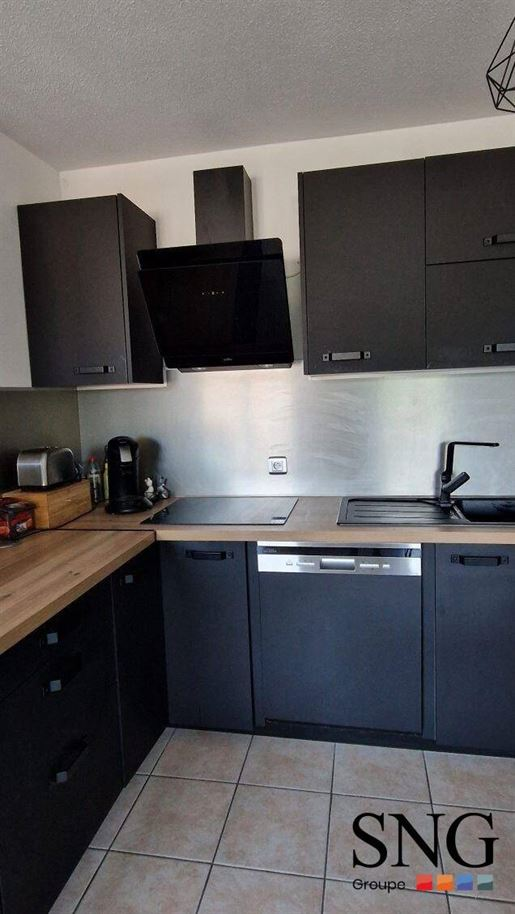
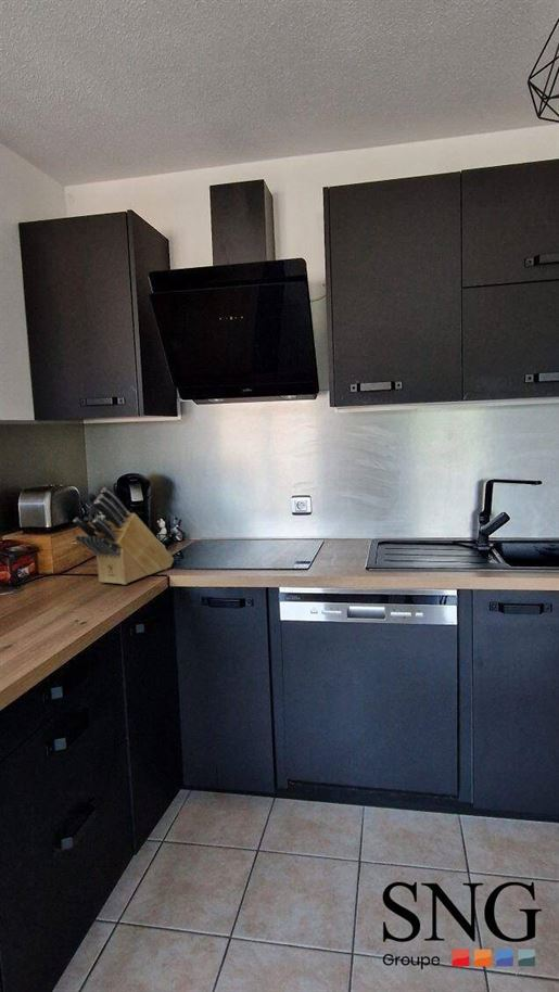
+ knife block (125, 531)
